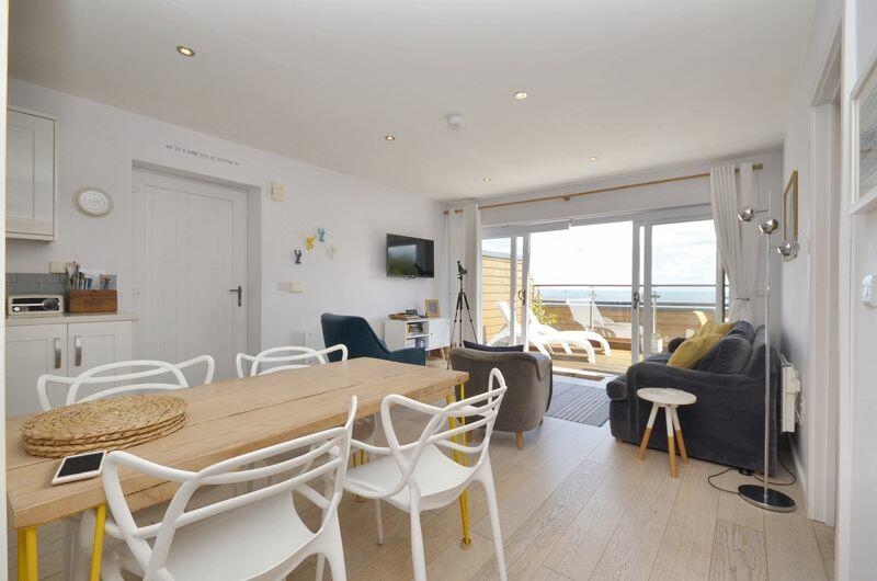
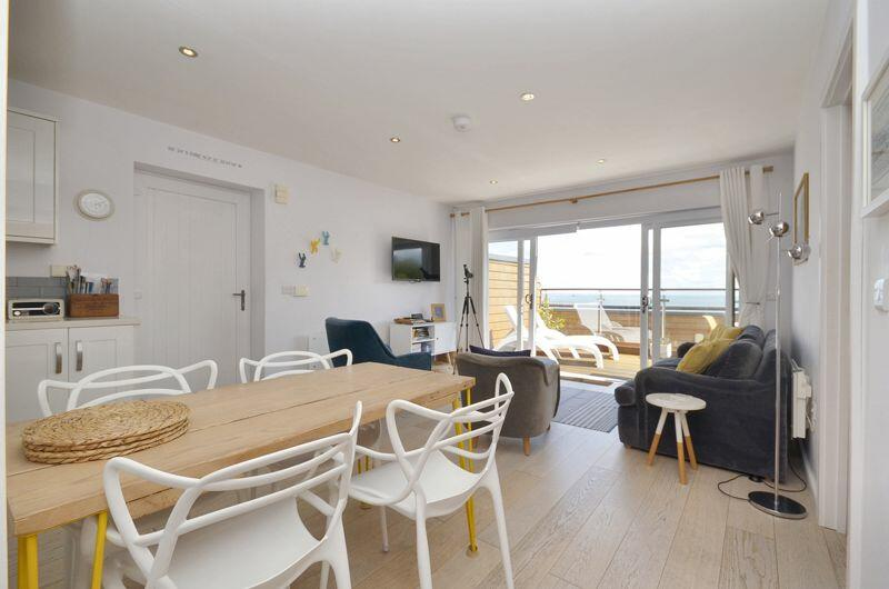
- cell phone (81, 465)
